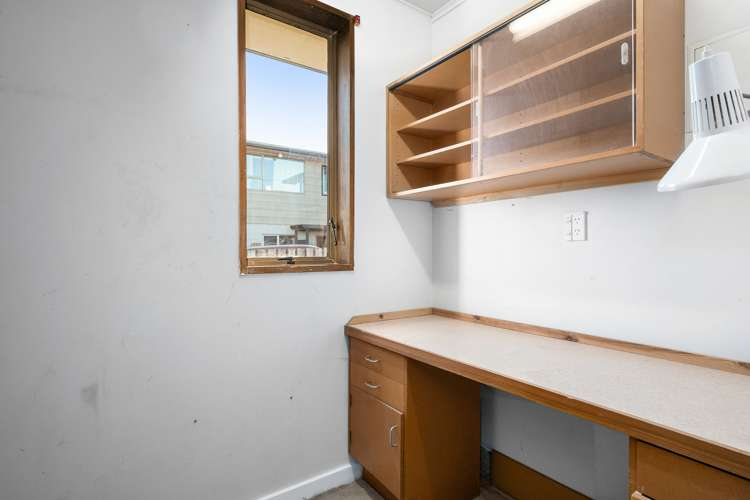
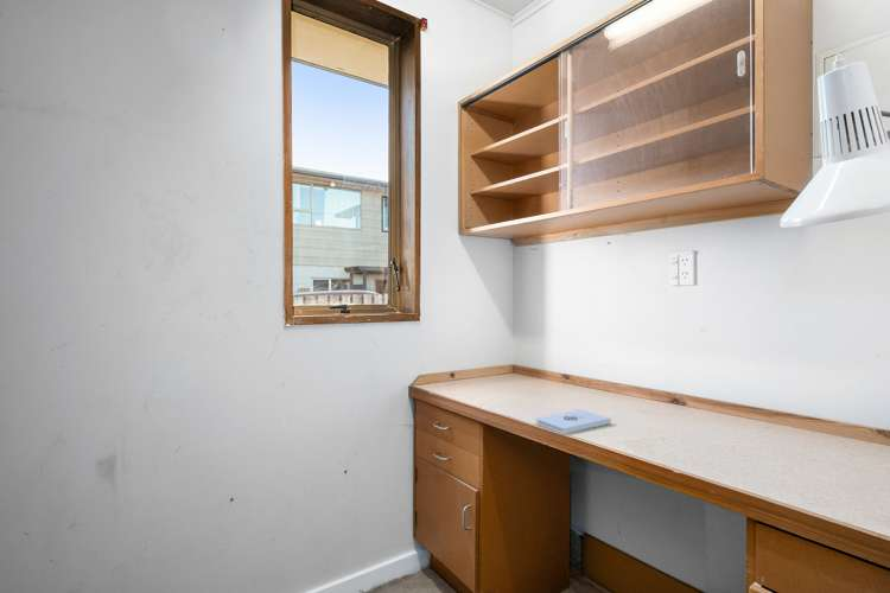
+ notepad (572, 420)
